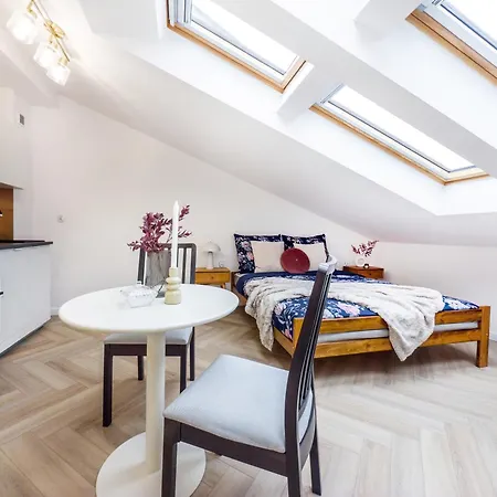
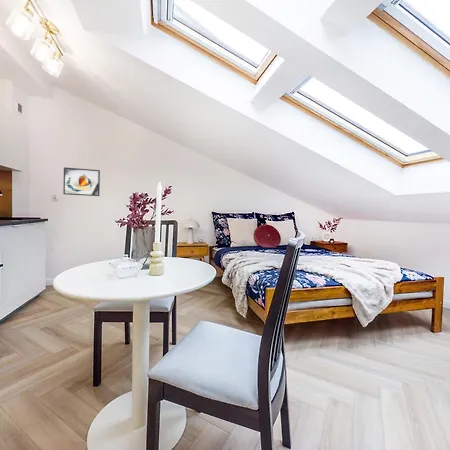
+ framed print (82, 182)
